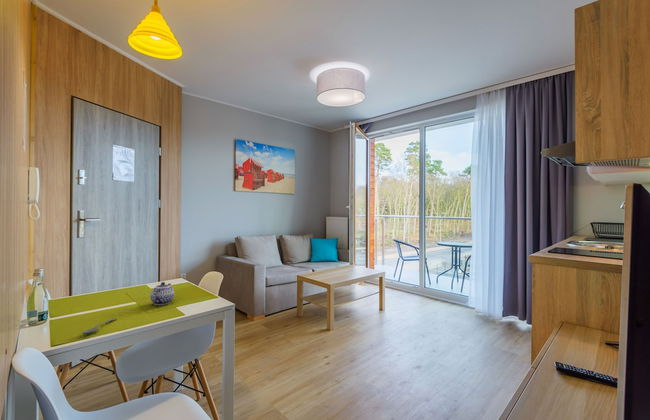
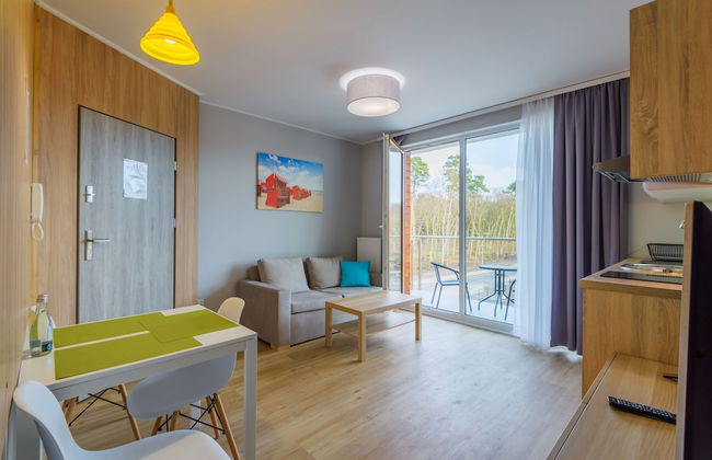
- spoon (99, 324)
- teapot (162, 292)
